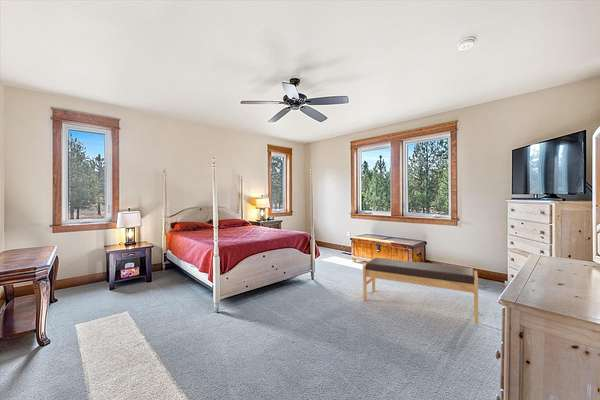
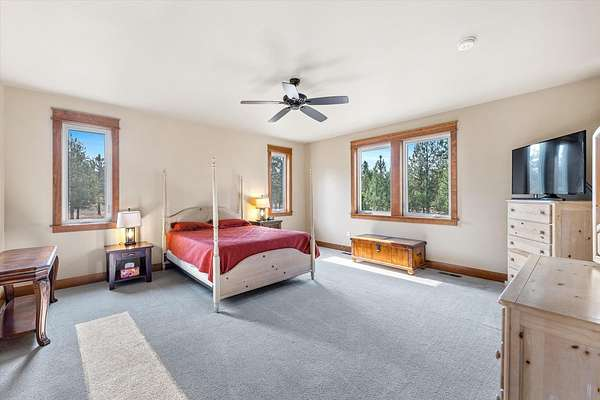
- bench (418, 284)
